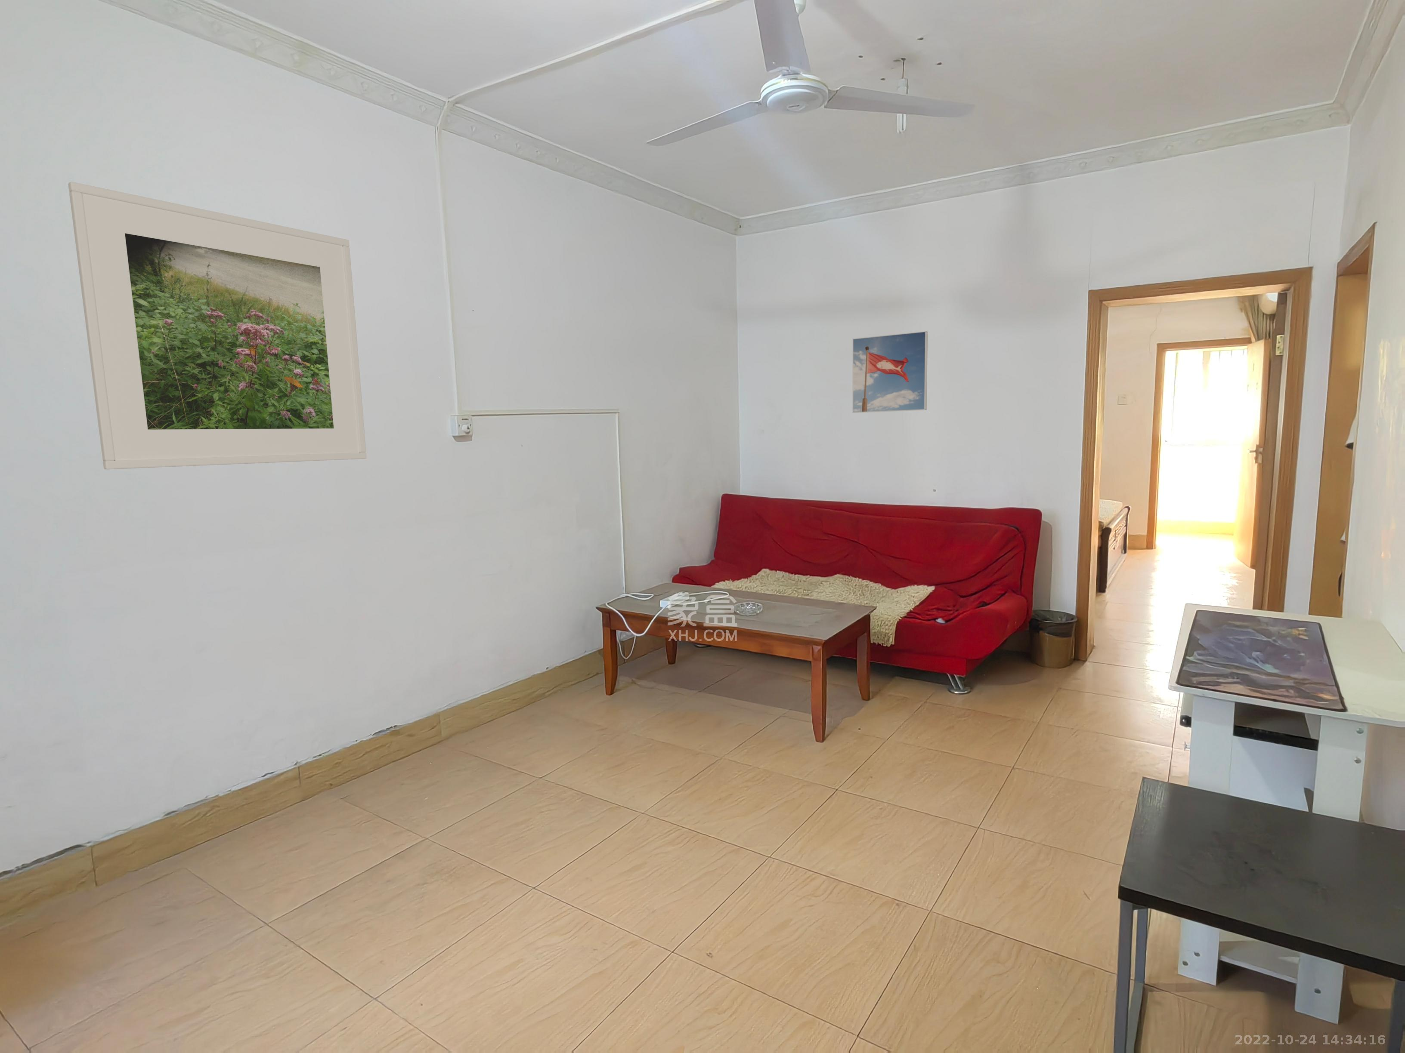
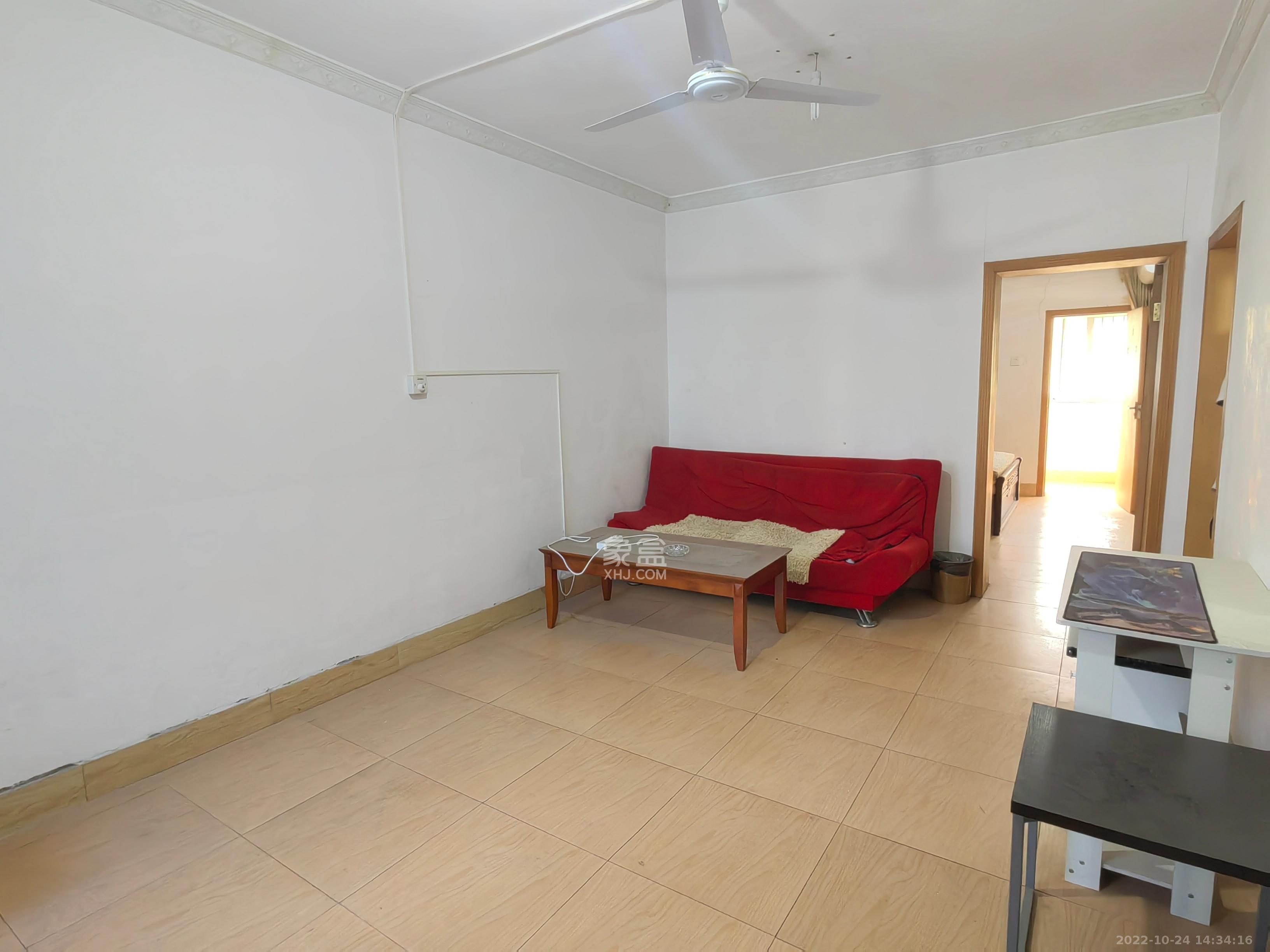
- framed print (888, 374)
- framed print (240, 342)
